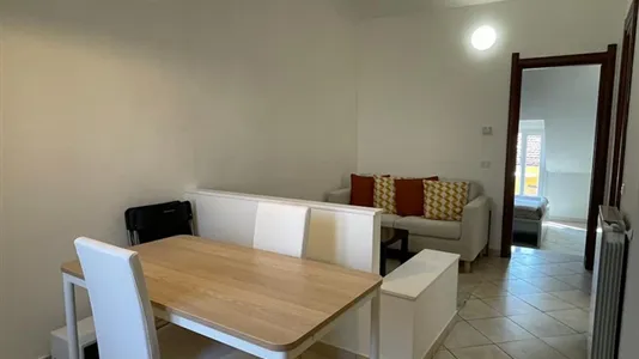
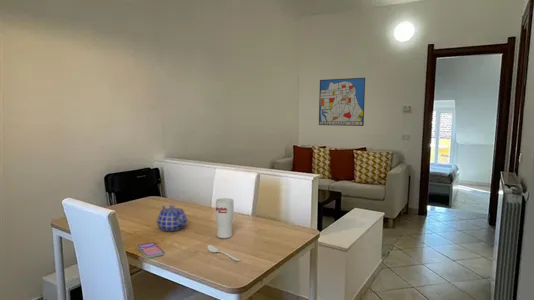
+ smartphone (150, 249)
+ wall art (341, 102)
+ cup (224, 218)
+ spoon (223, 252)
+ teapot (171, 216)
